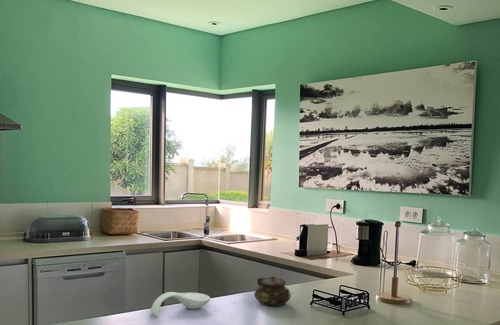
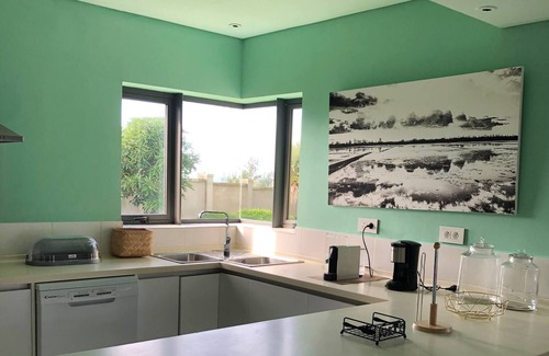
- spoon rest (181, 300)
- teapot (273, 289)
